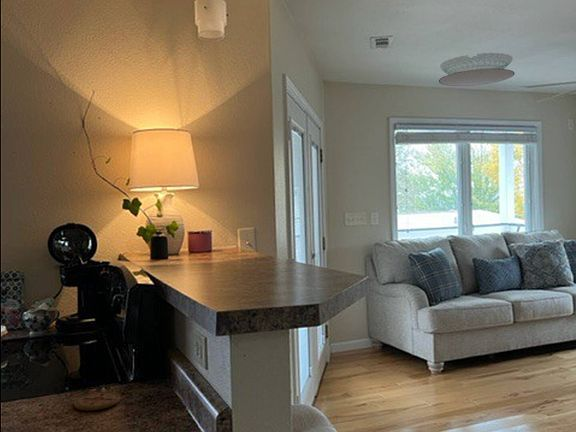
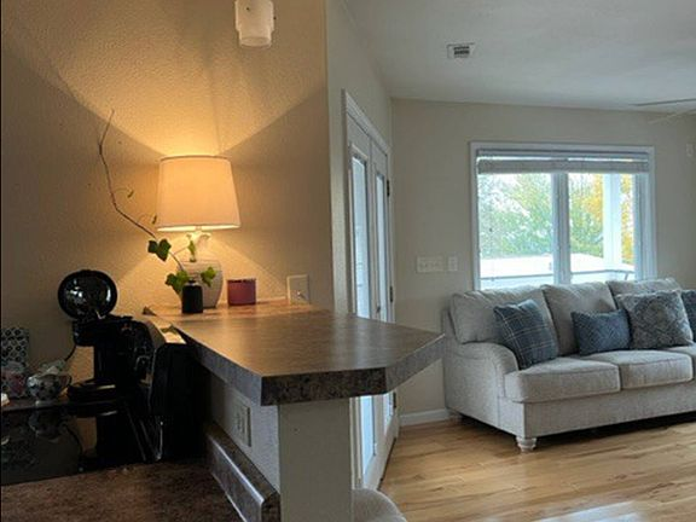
- ceiling light (475, 70)
- coaster (97, 400)
